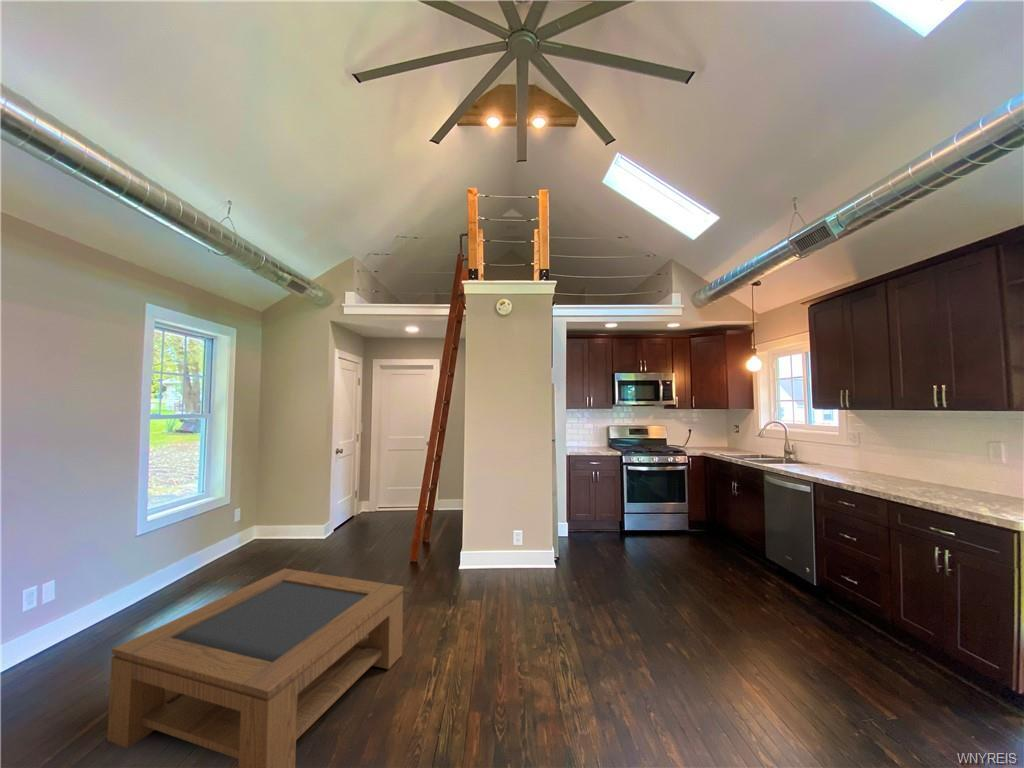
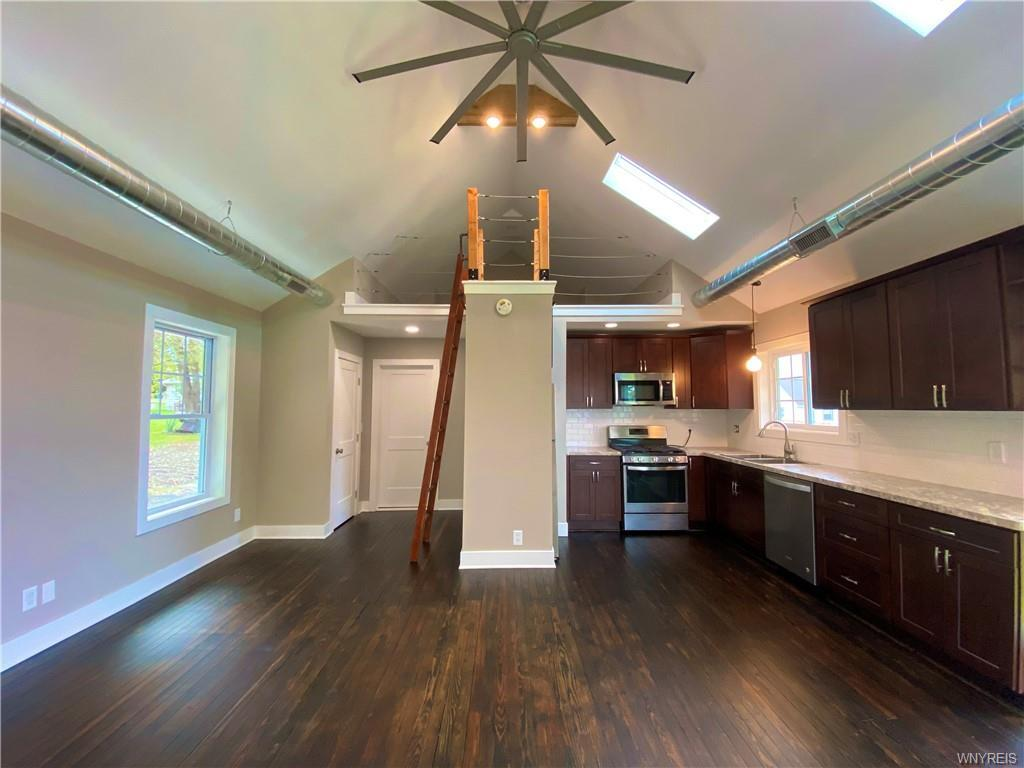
- coffee table (277, 652)
